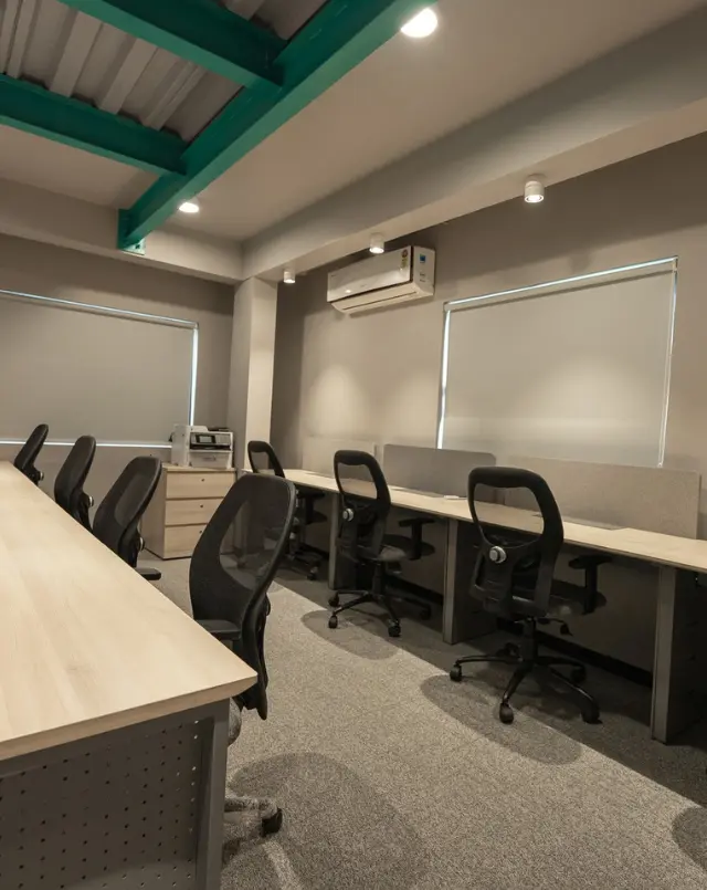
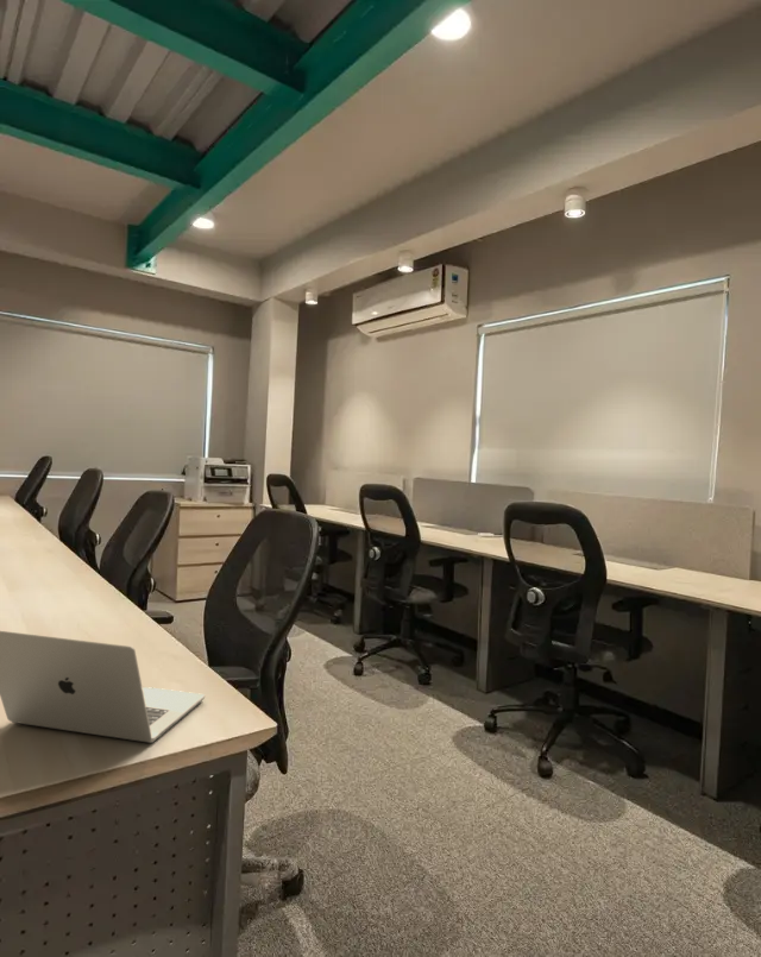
+ laptop (103, 668)
